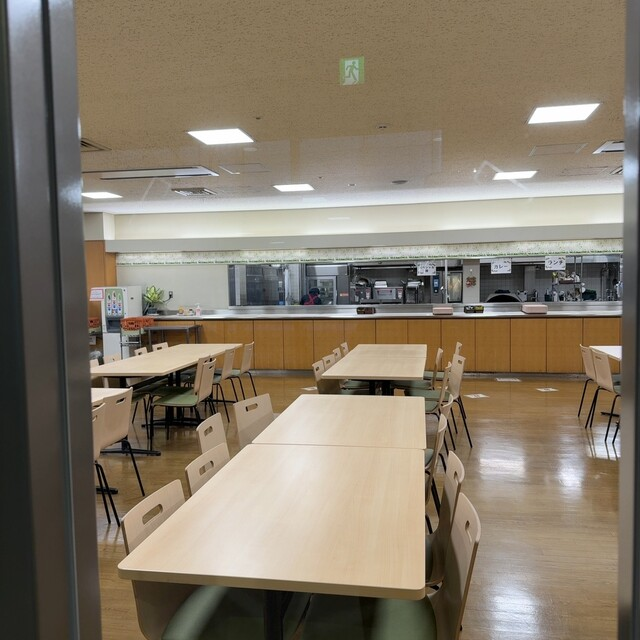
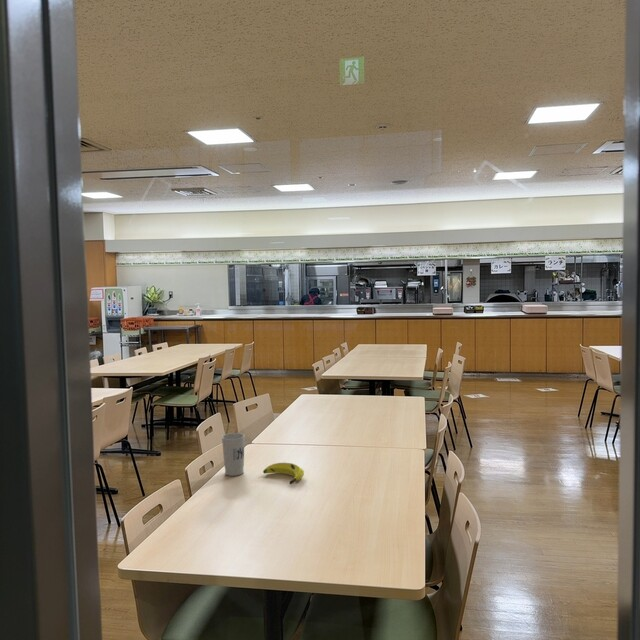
+ cup (233, 454)
+ banana (282, 472)
